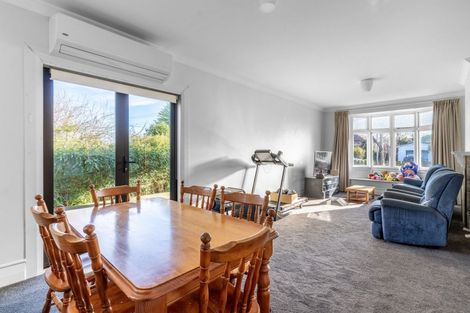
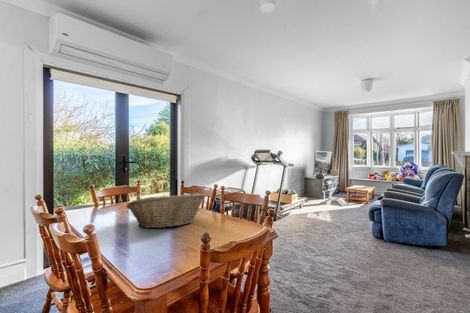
+ fruit basket (167, 207)
